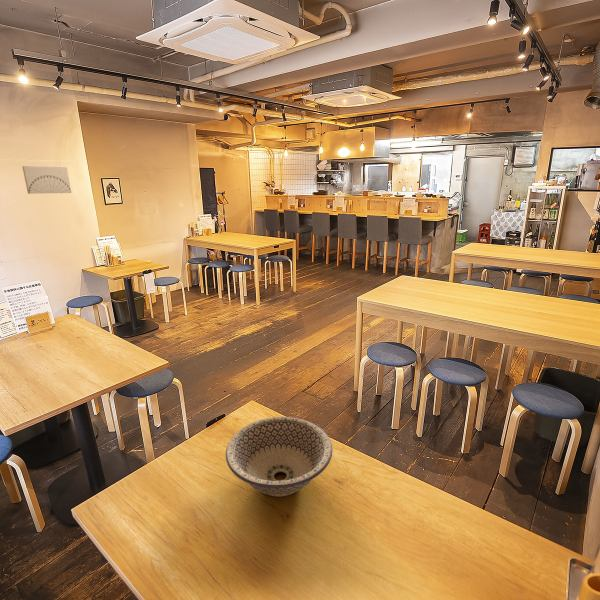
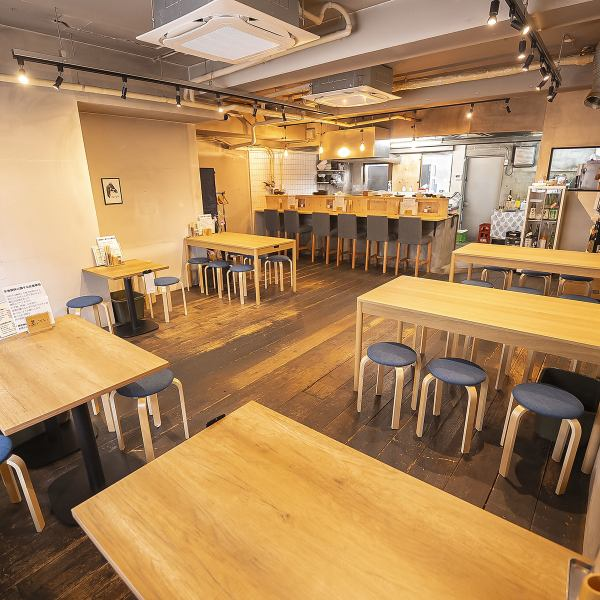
- wall art (47, 180)
- bowl (279, 463)
